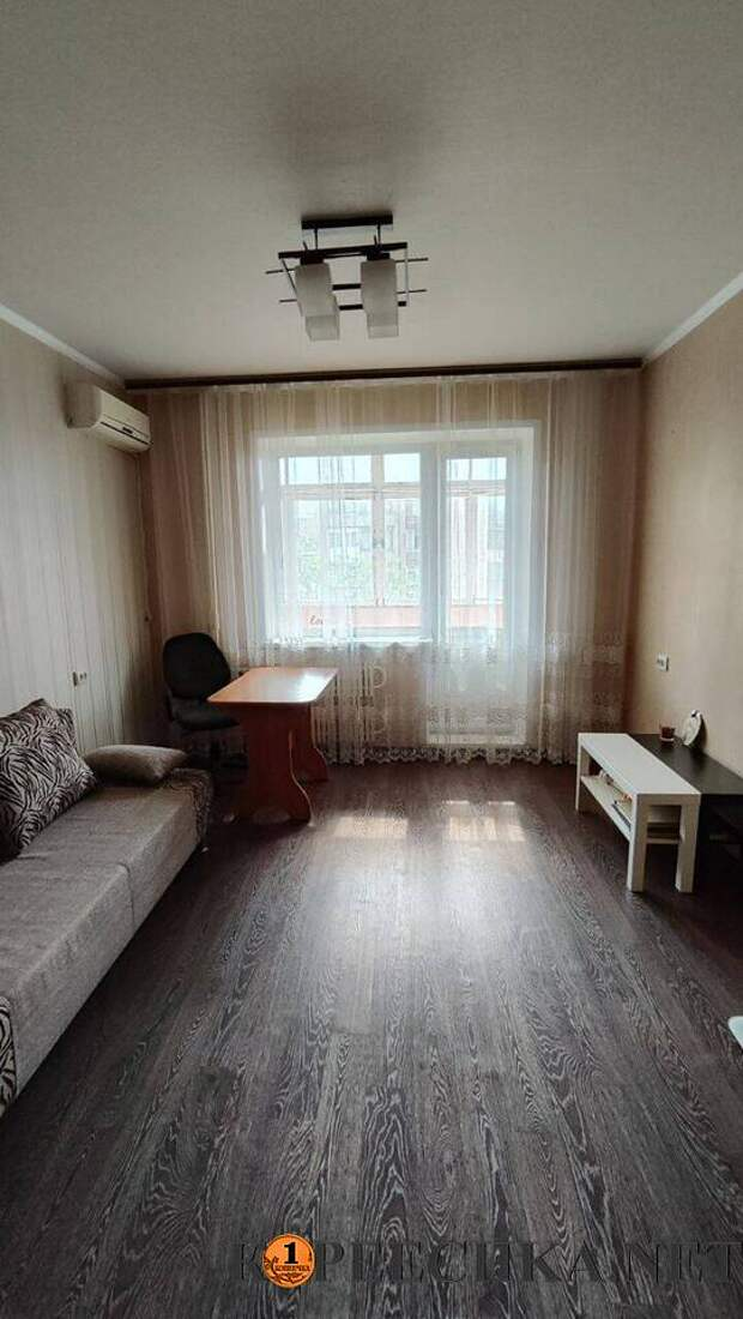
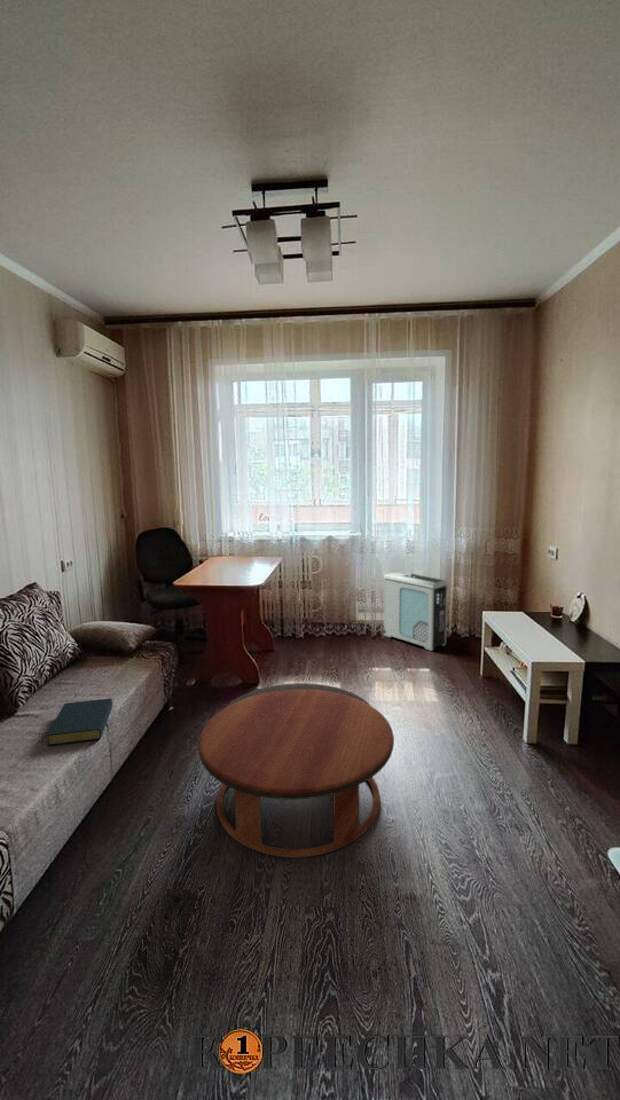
+ coffee table (297, 760)
+ hardback book (82, 720)
+ air purifier (414, 608)
